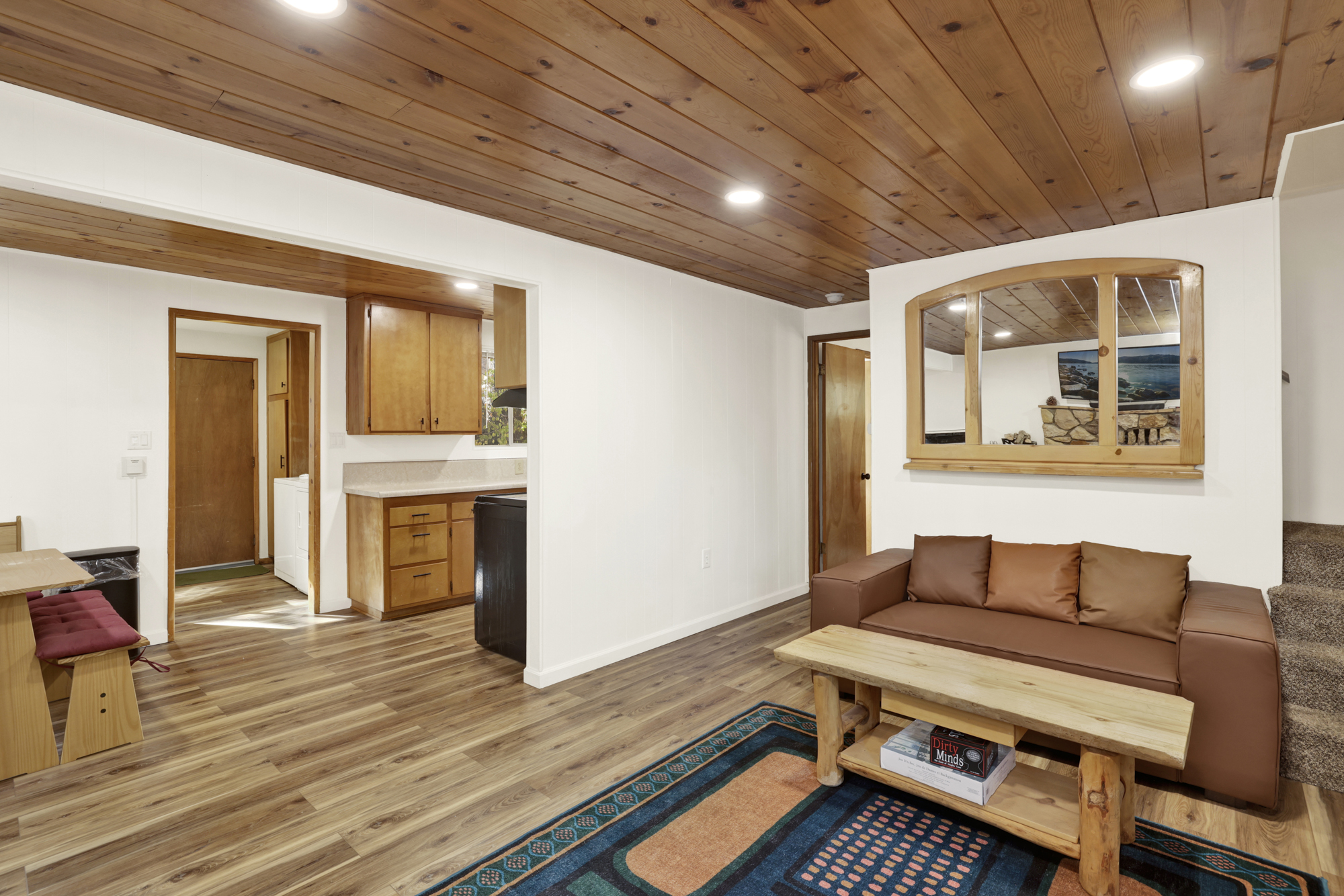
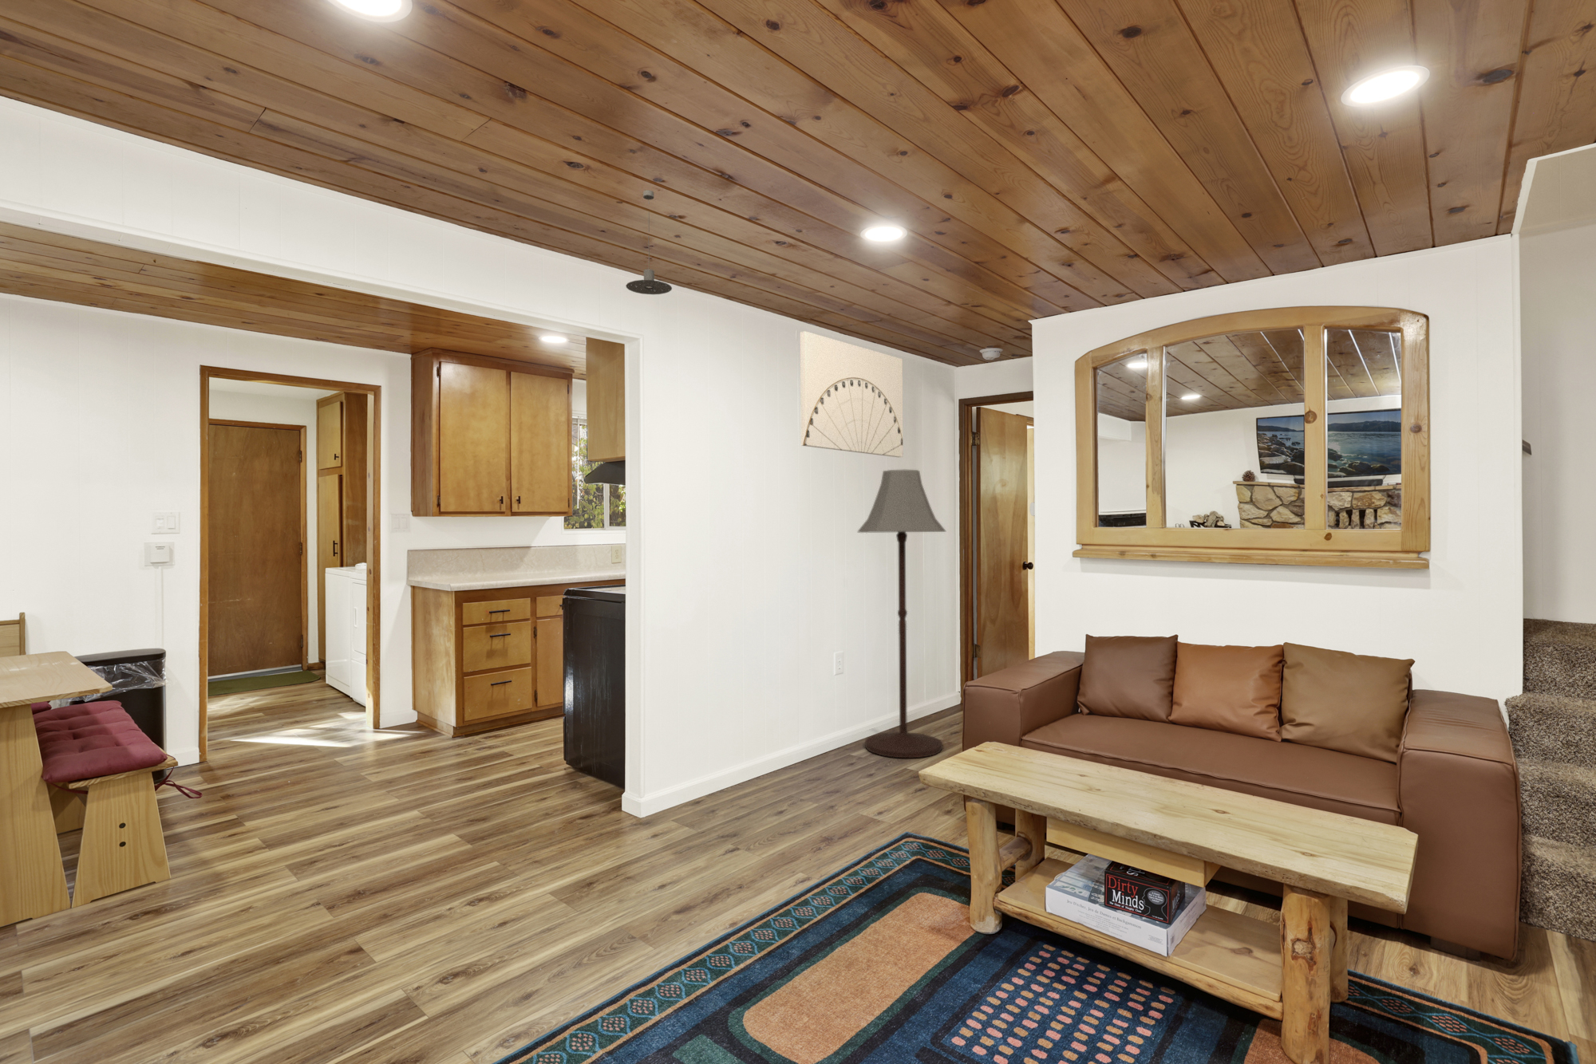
+ floor lamp (901, 608)
+ wall art (855, 399)
+ pendant light (648, 240)
